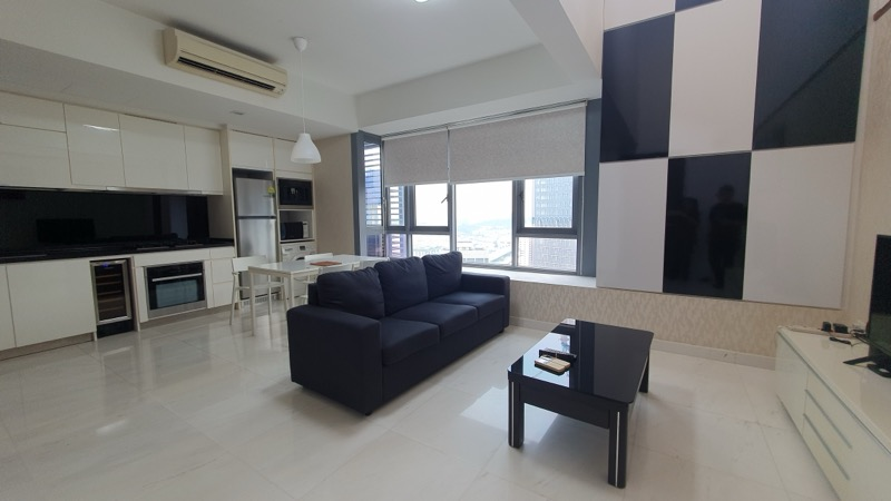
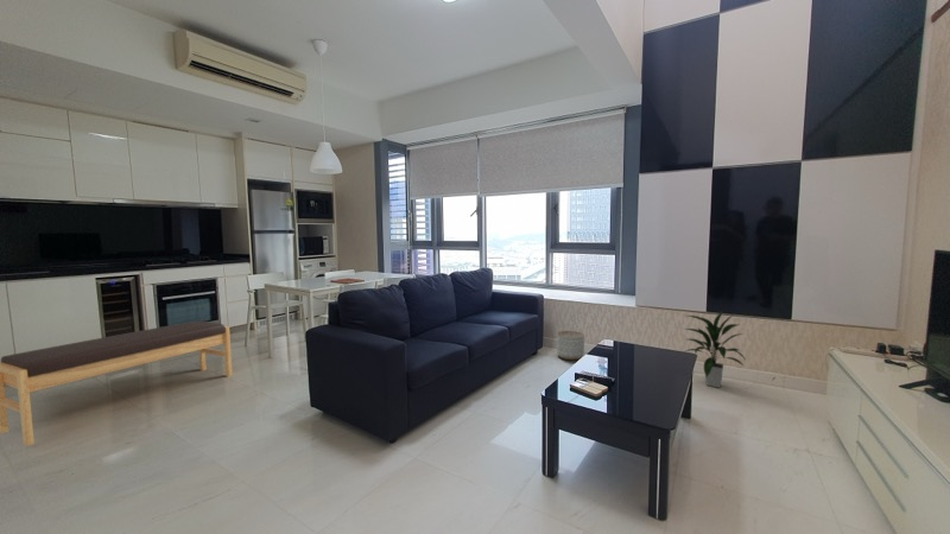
+ indoor plant (712, 347)
+ planter (570, 345)
+ bench (132, 365)
